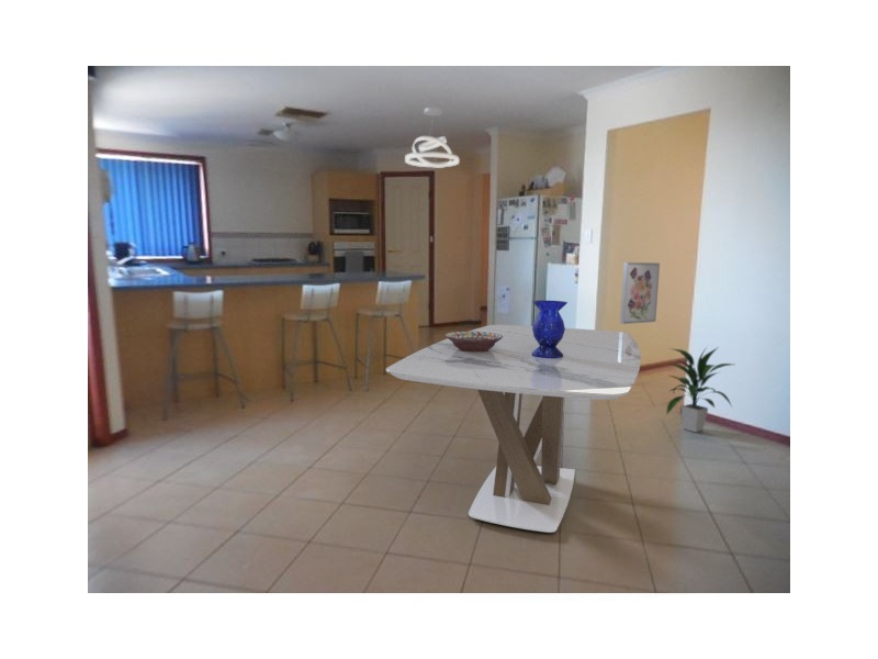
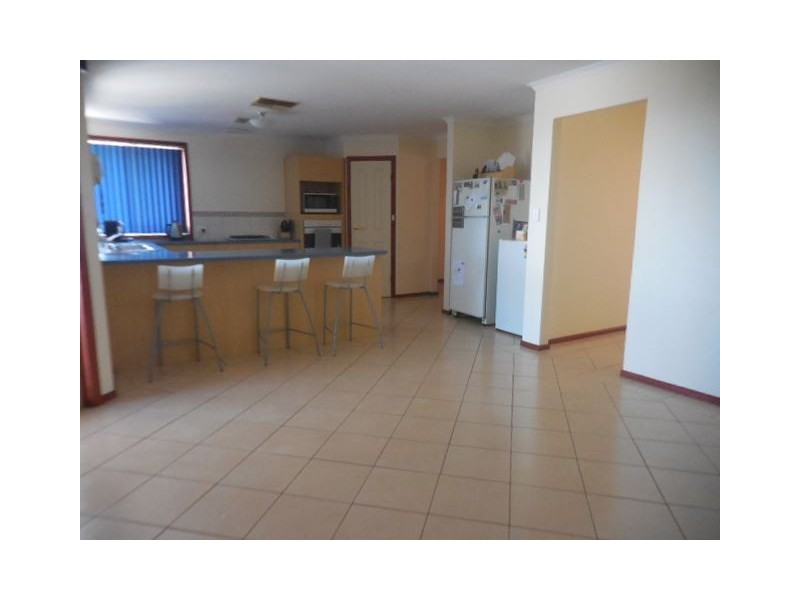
- wall art (640, 292)
- indoor plant (693, 387)
- vase (548, 327)
- pendant light (432, 137)
- dining table (532, 417)
- decorative bowl (473, 342)
